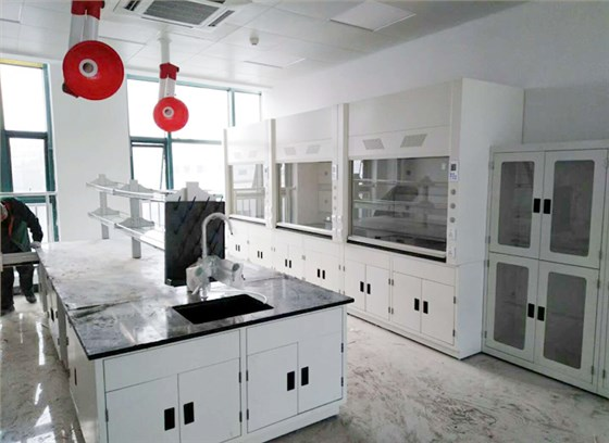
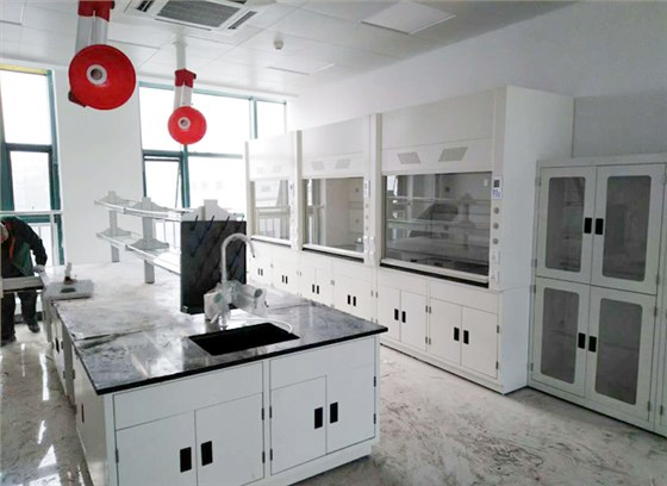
+ laboratory equipment (68, 278)
